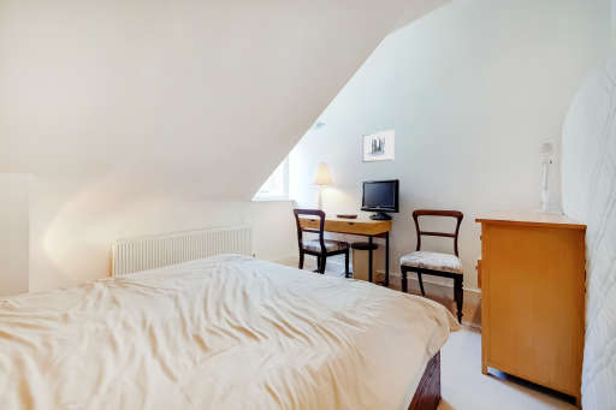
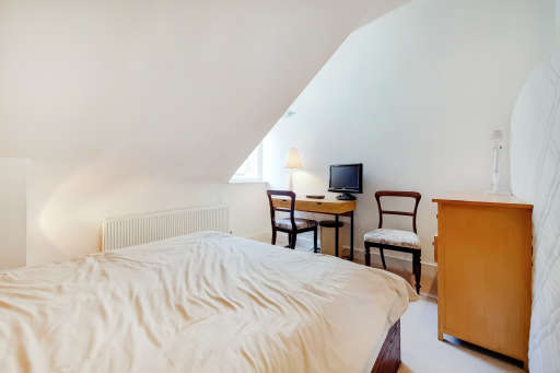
- wall art (378, 147)
